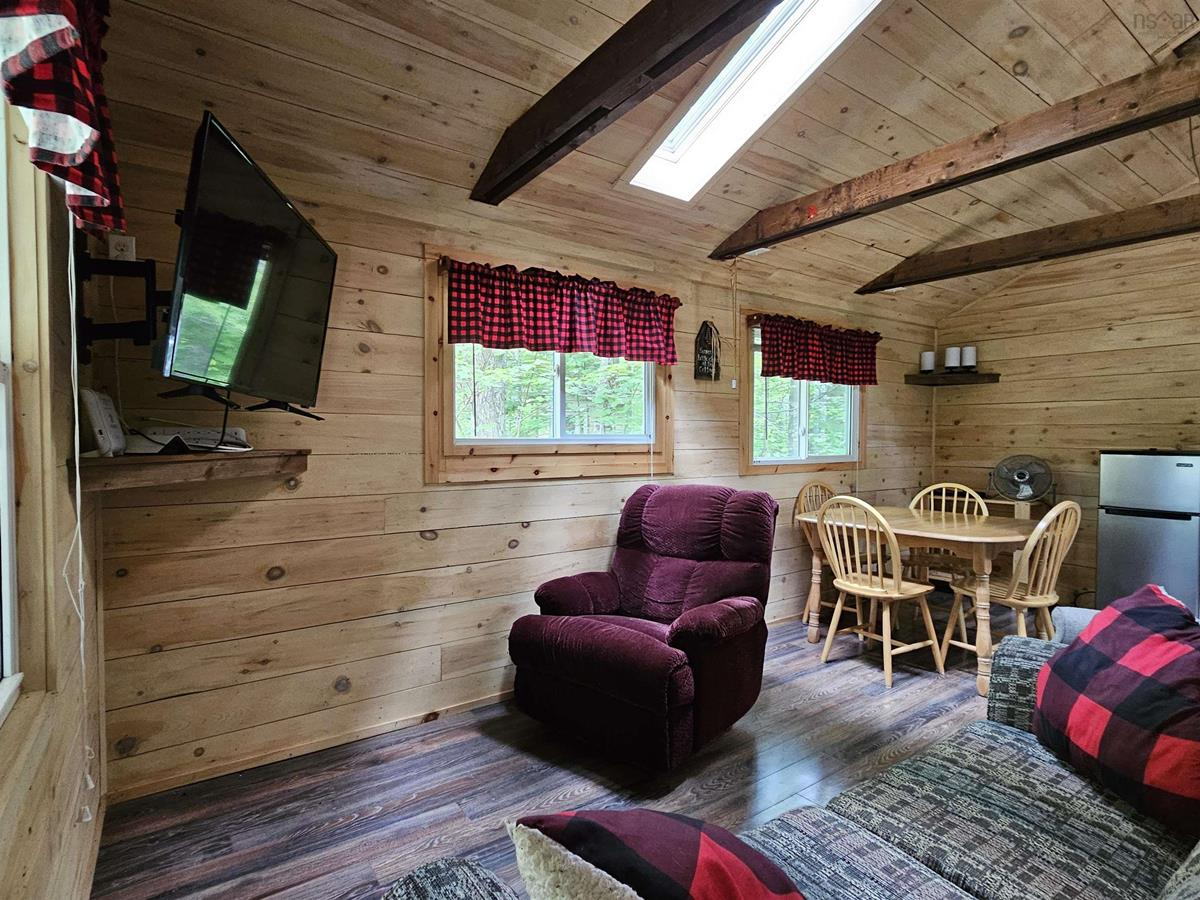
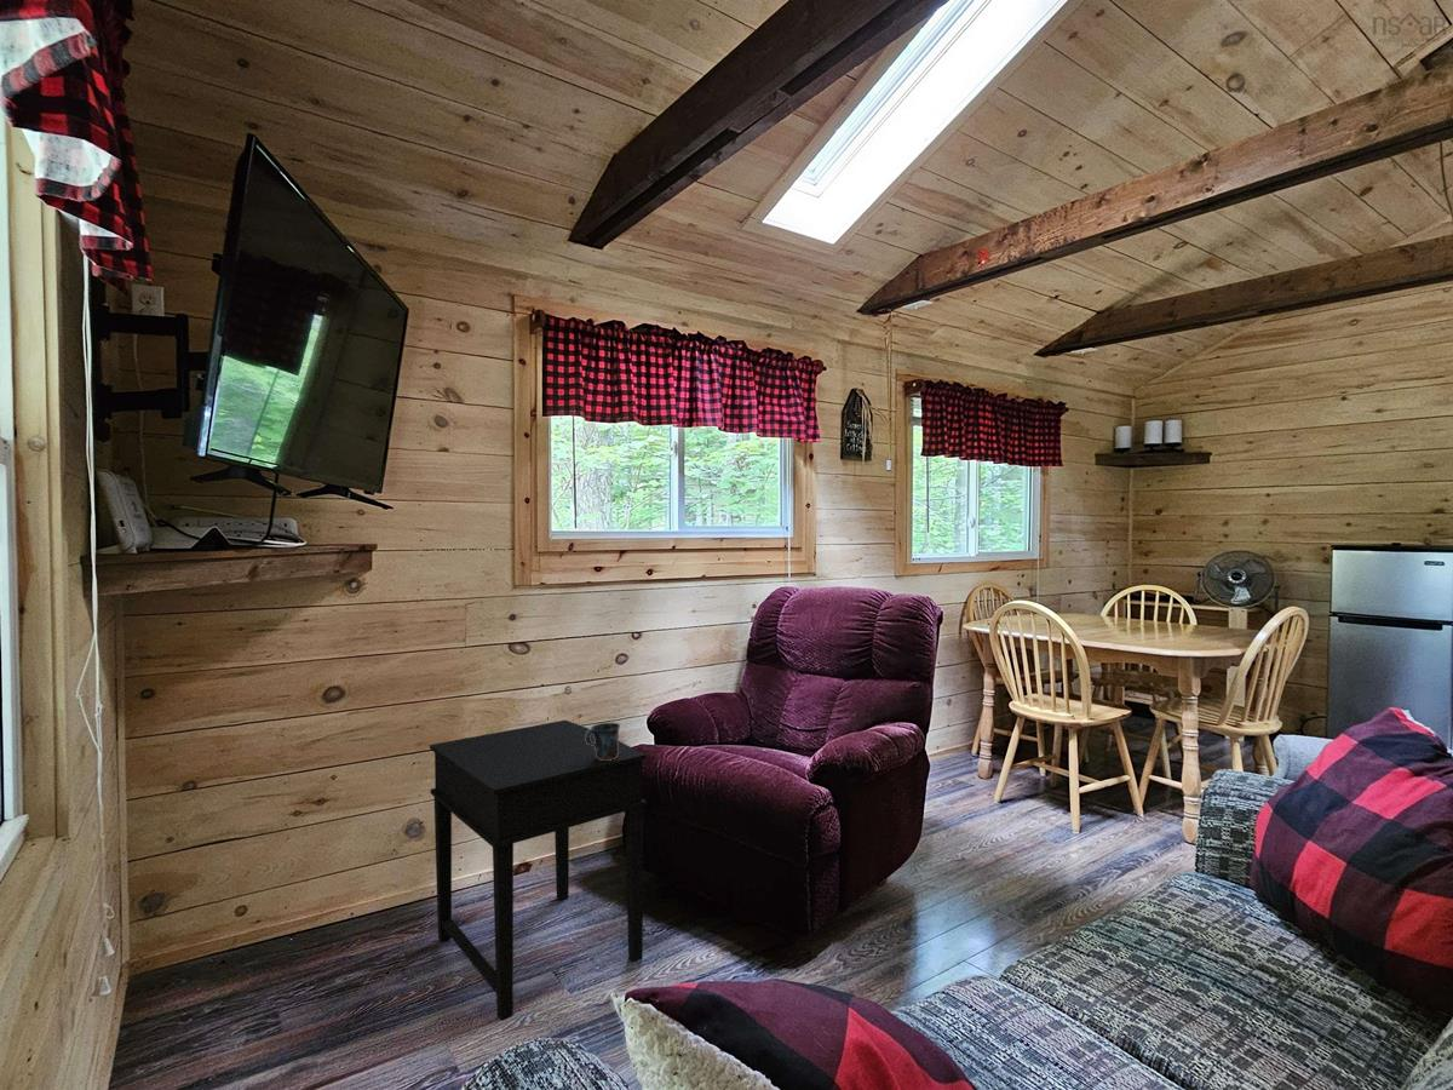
+ mug (601, 741)
+ side table (538, 836)
